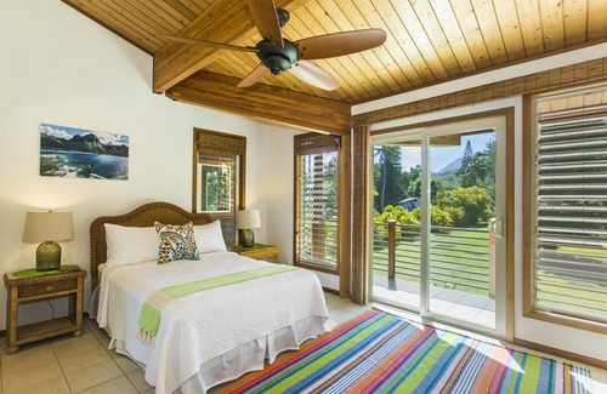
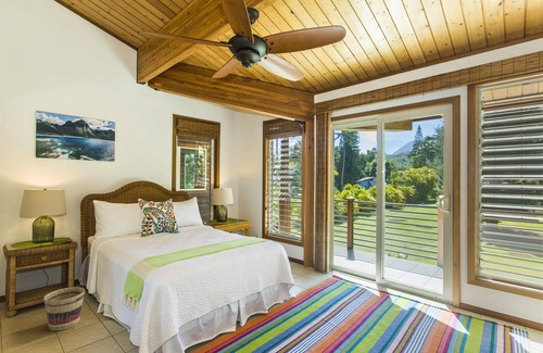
+ basket (64, 308)
